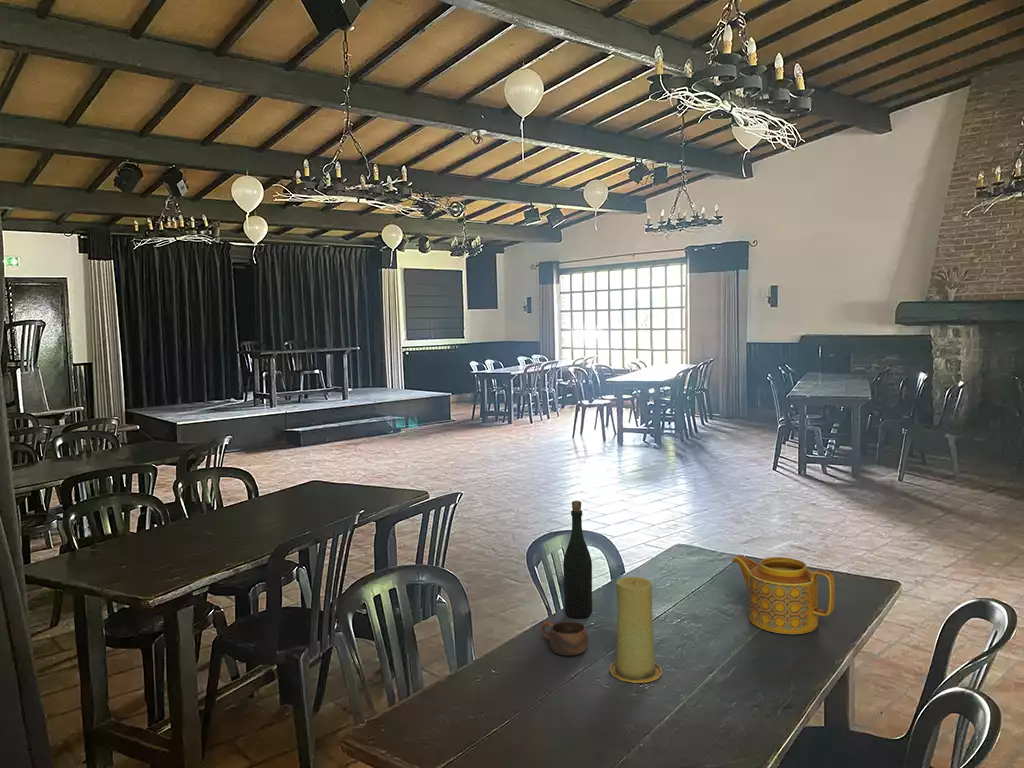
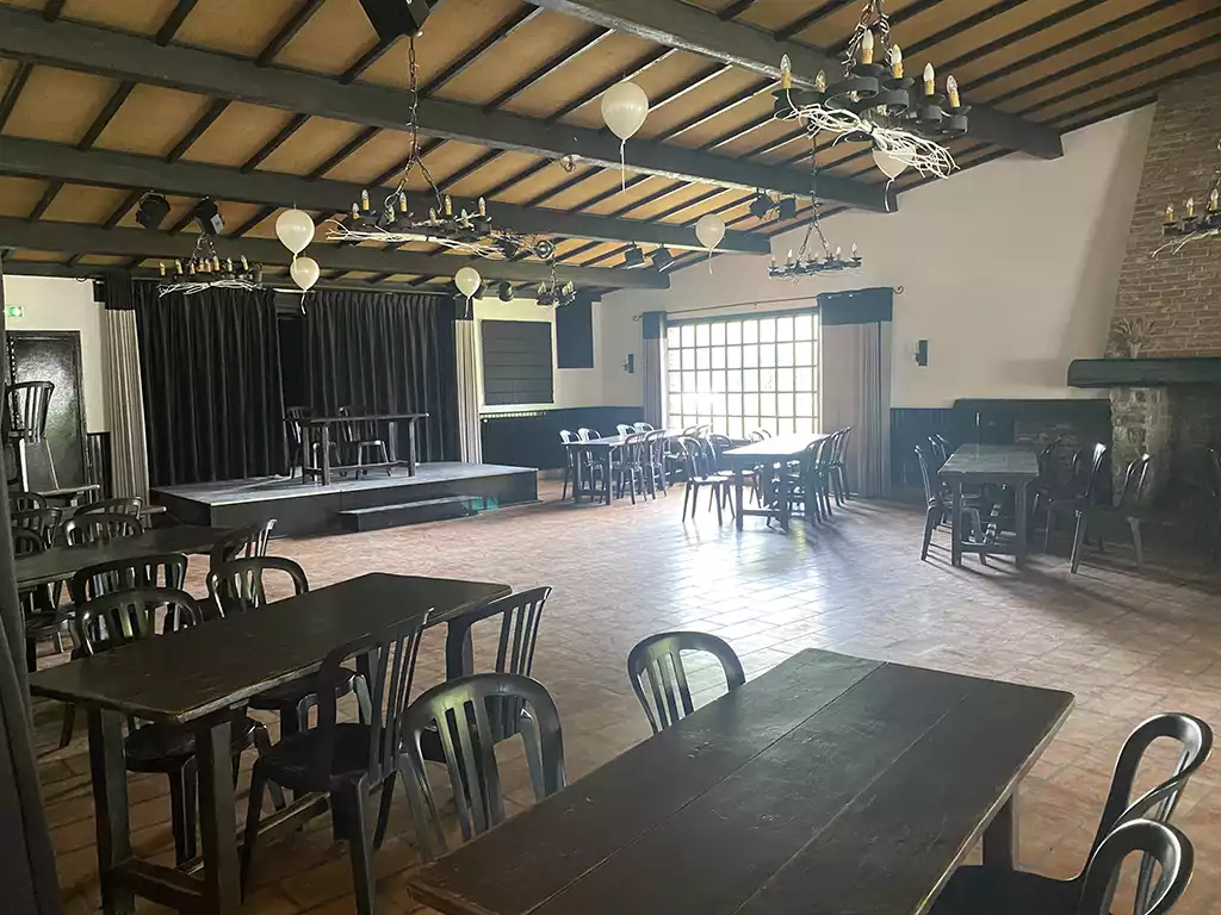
- teapot (780, 591)
- cup (564, 635)
- bottle (577, 557)
- candle (634, 626)
